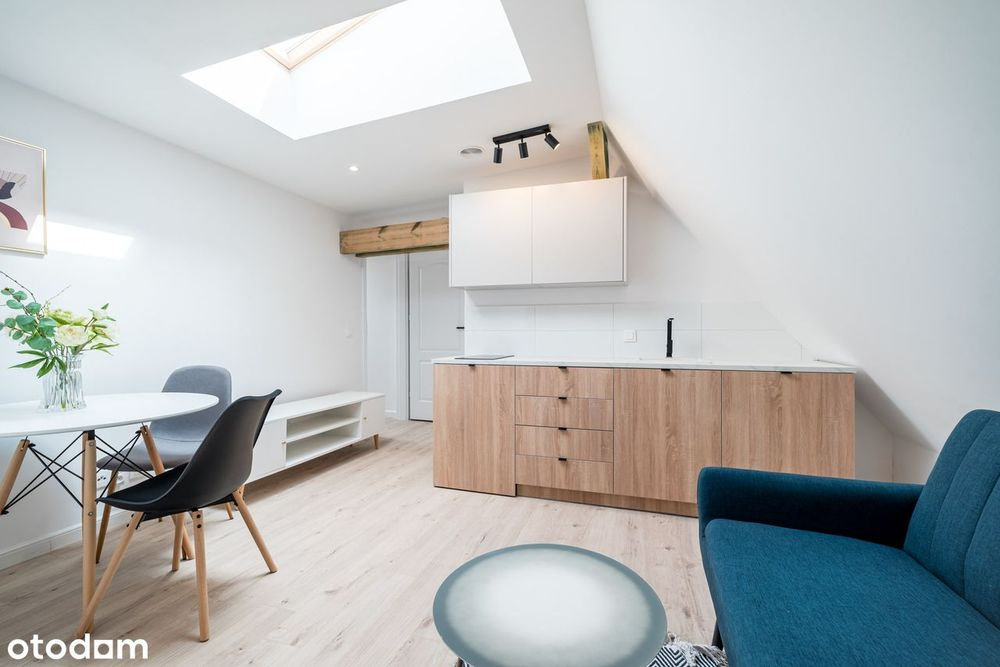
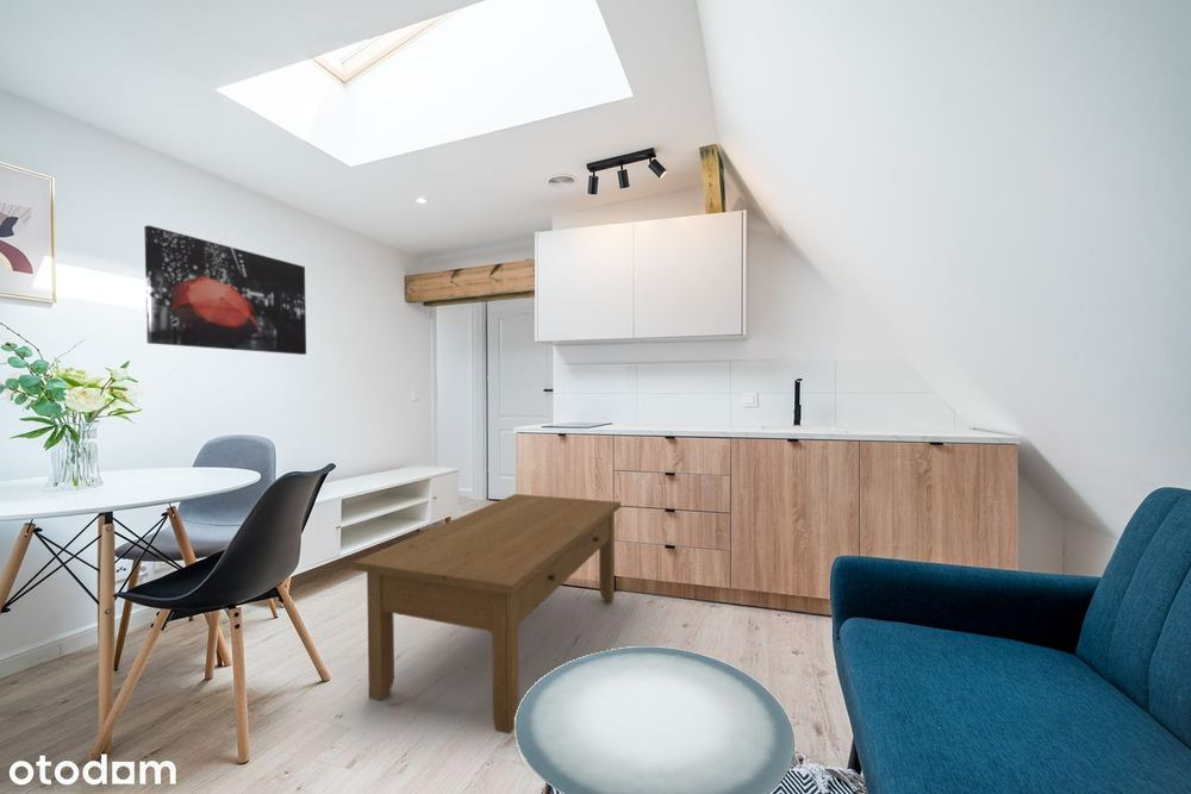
+ coffee table (515, 582)
+ wall art (237, 299)
